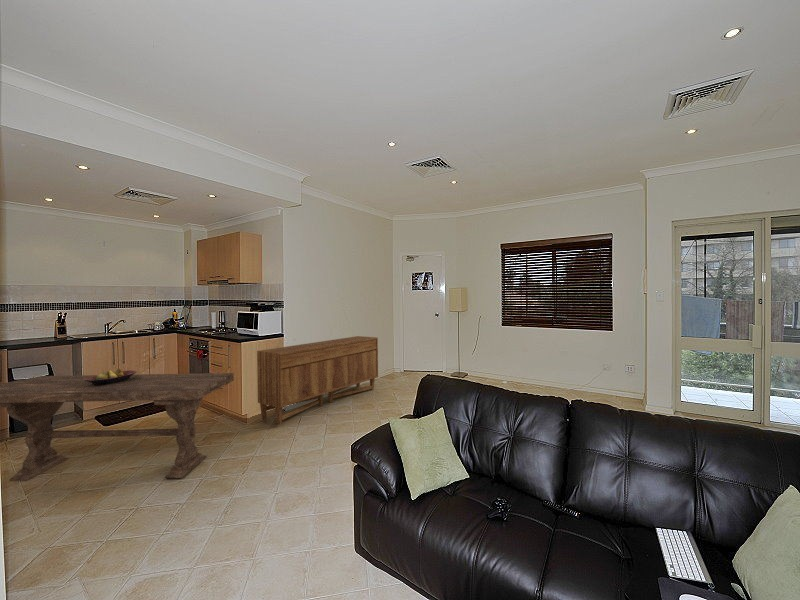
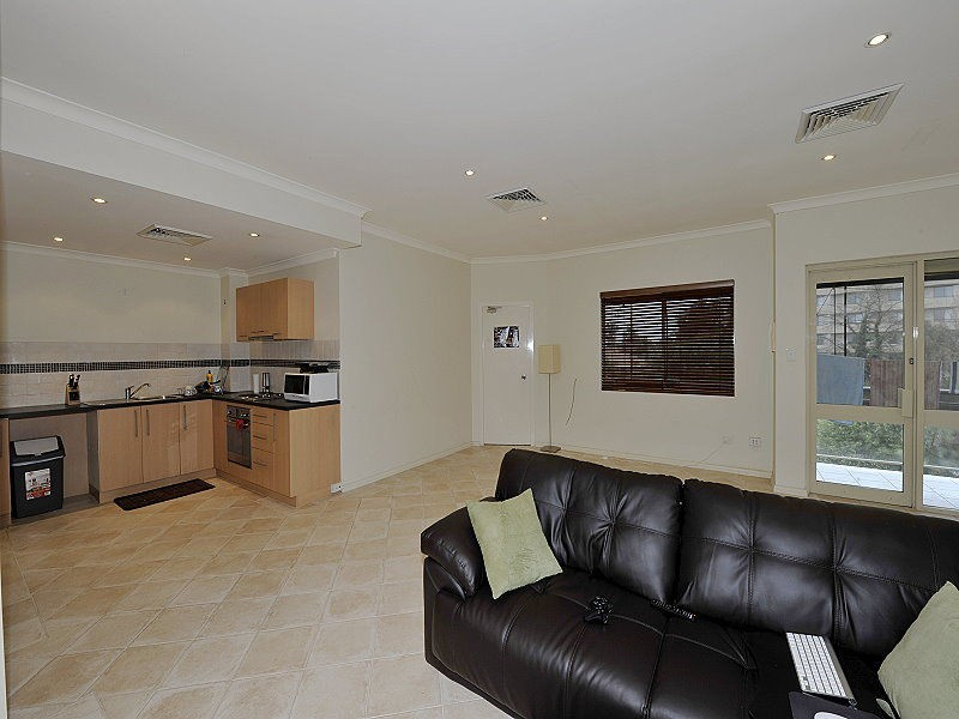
- sideboard (325, 373)
- dining table (111, 430)
- fruit bowl (111, 375)
